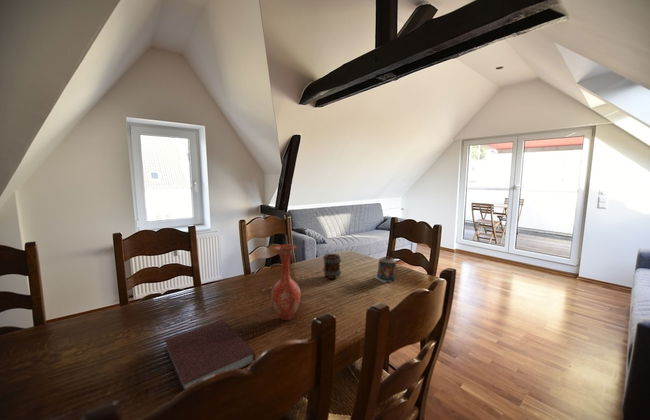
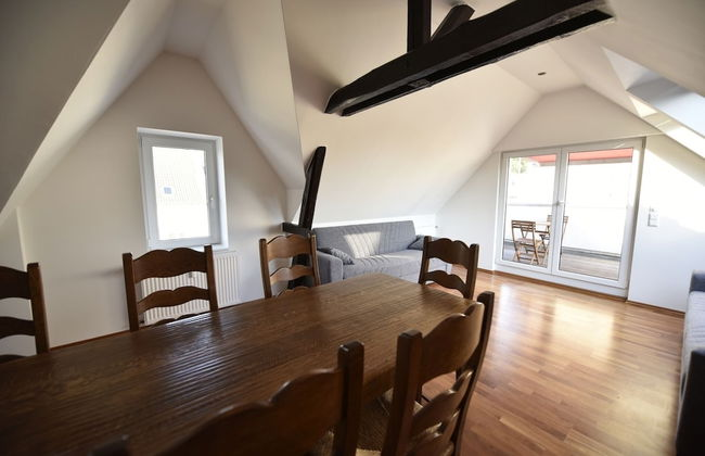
- vase (285, 282)
- notebook (208, 350)
- mug (331, 265)
- candle (385, 268)
